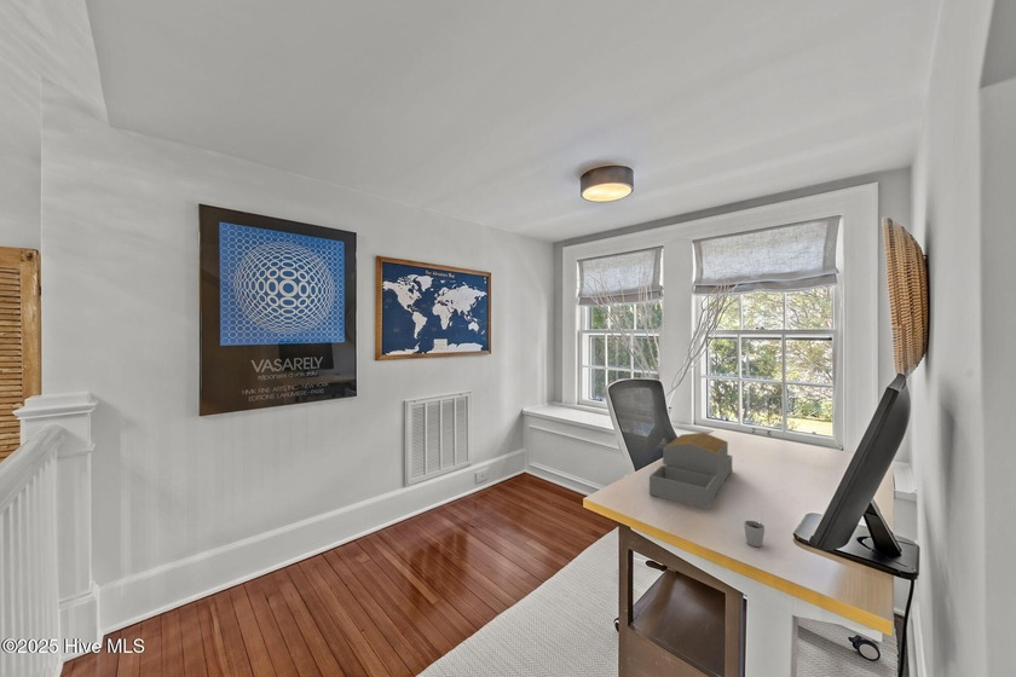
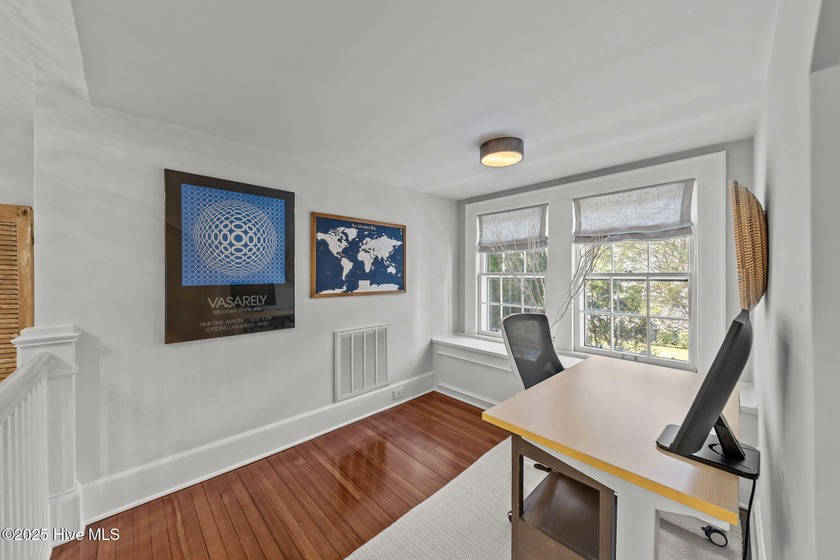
- architectural model (685, 458)
- cup (754, 526)
